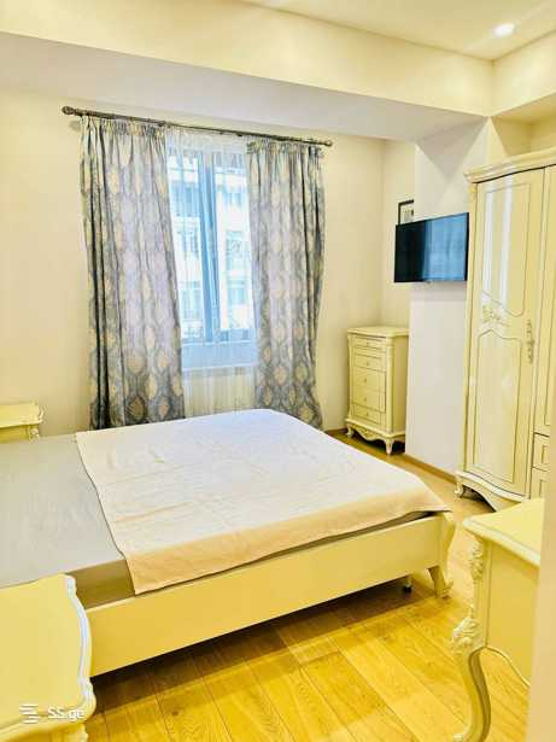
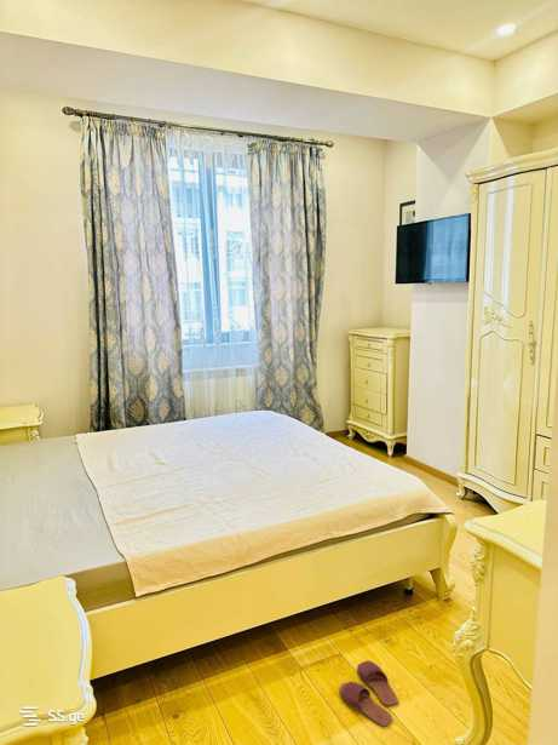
+ slippers (367, 689)
